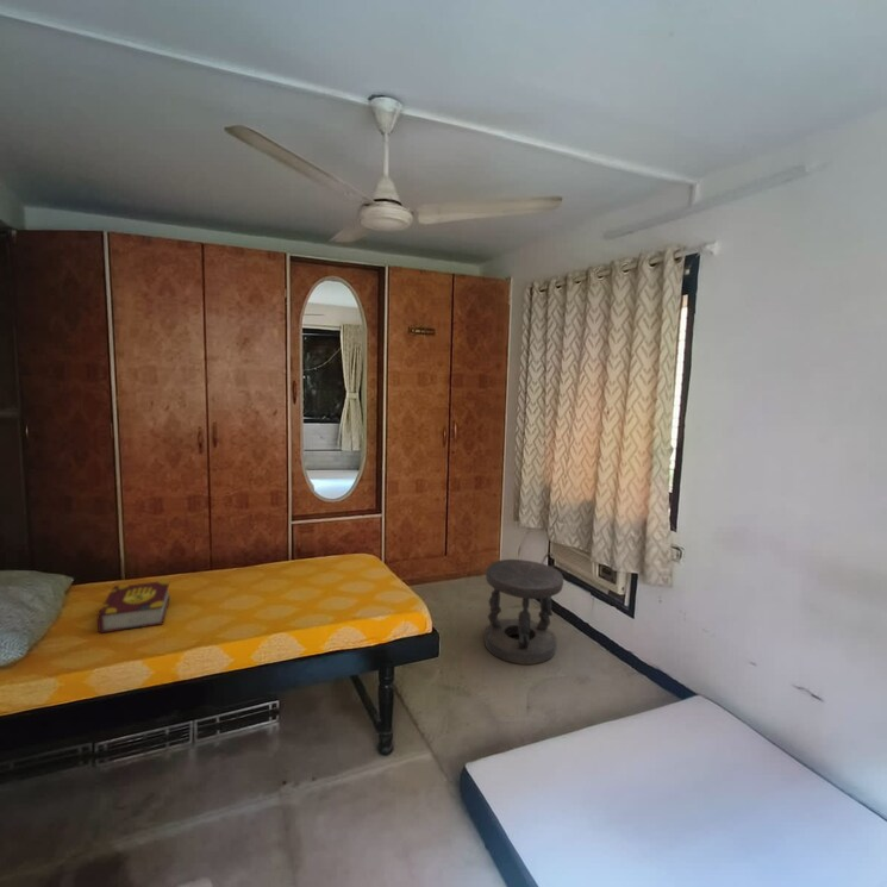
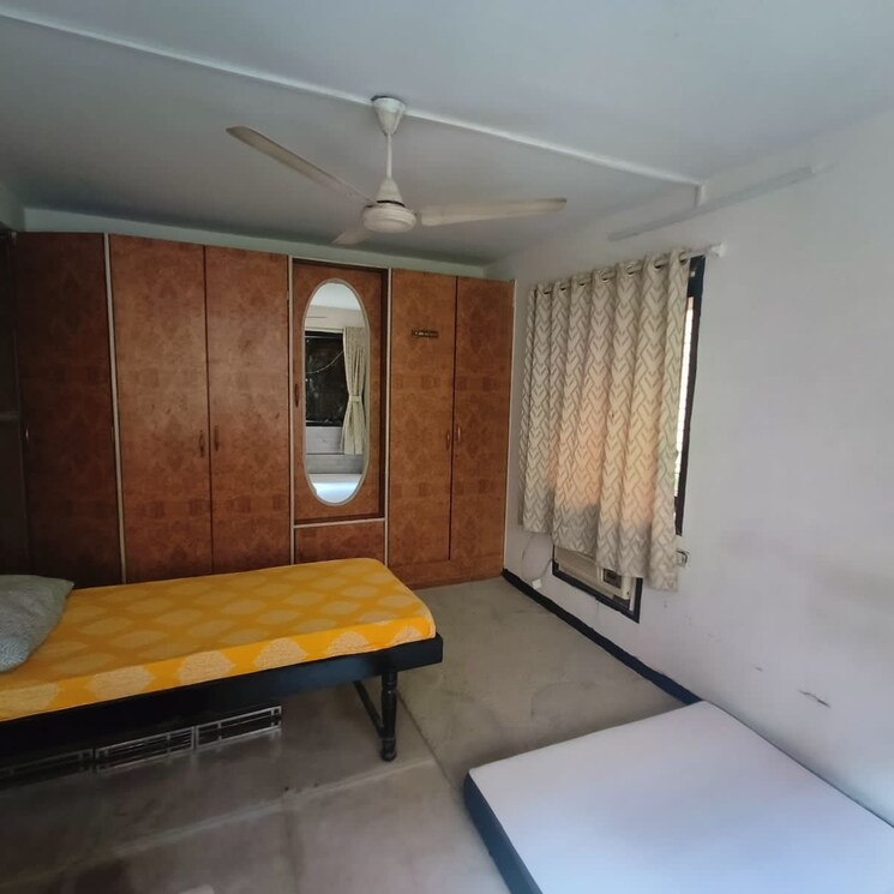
- book (136, 604)
- stool (523, 608)
